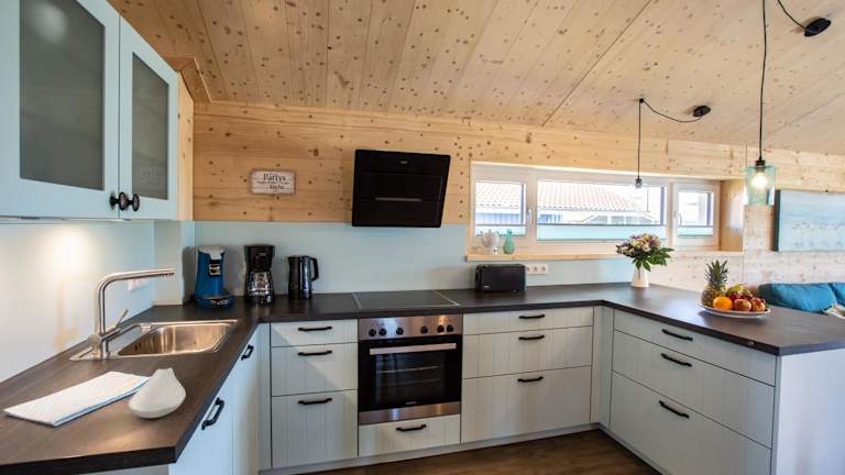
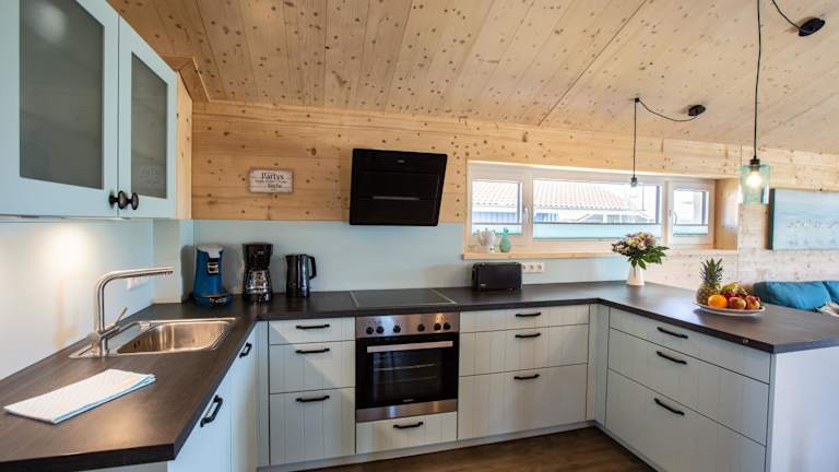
- spoon rest (160, 389)
